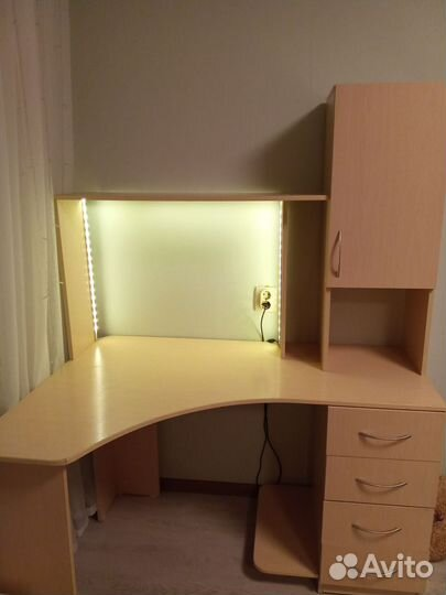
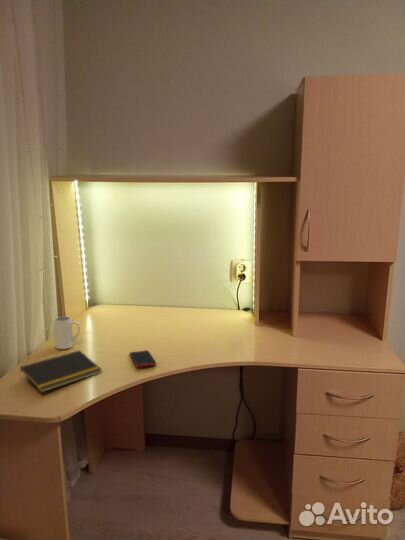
+ notepad (62, 369)
+ mug (67, 332)
+ cell phone (142, 358)
